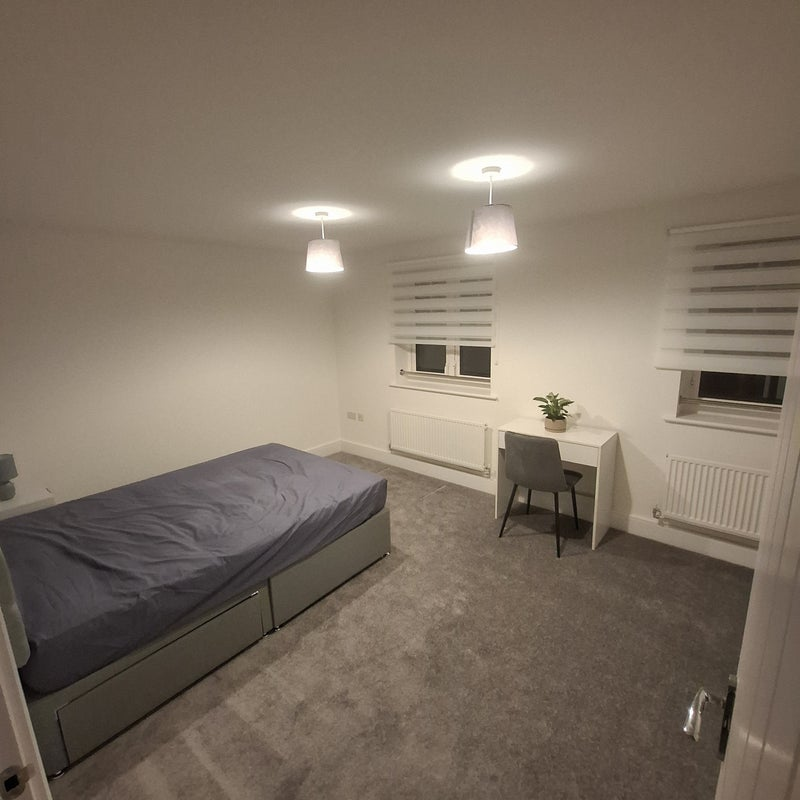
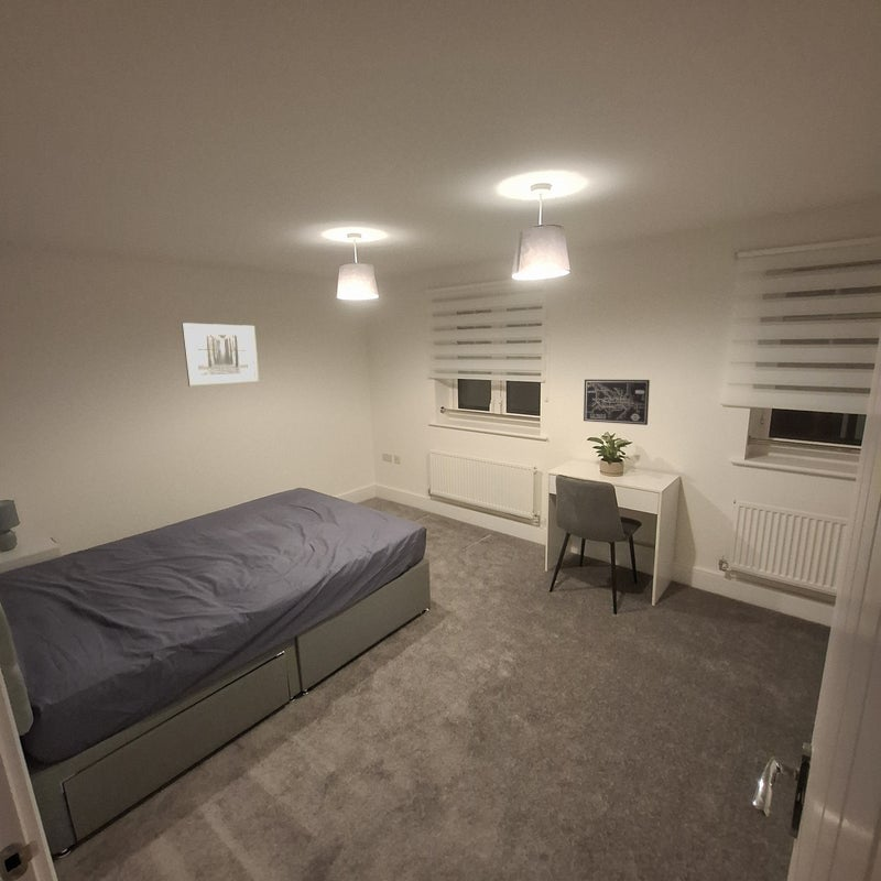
+ wall art (222, 355)
+ wall art (614, 401)
